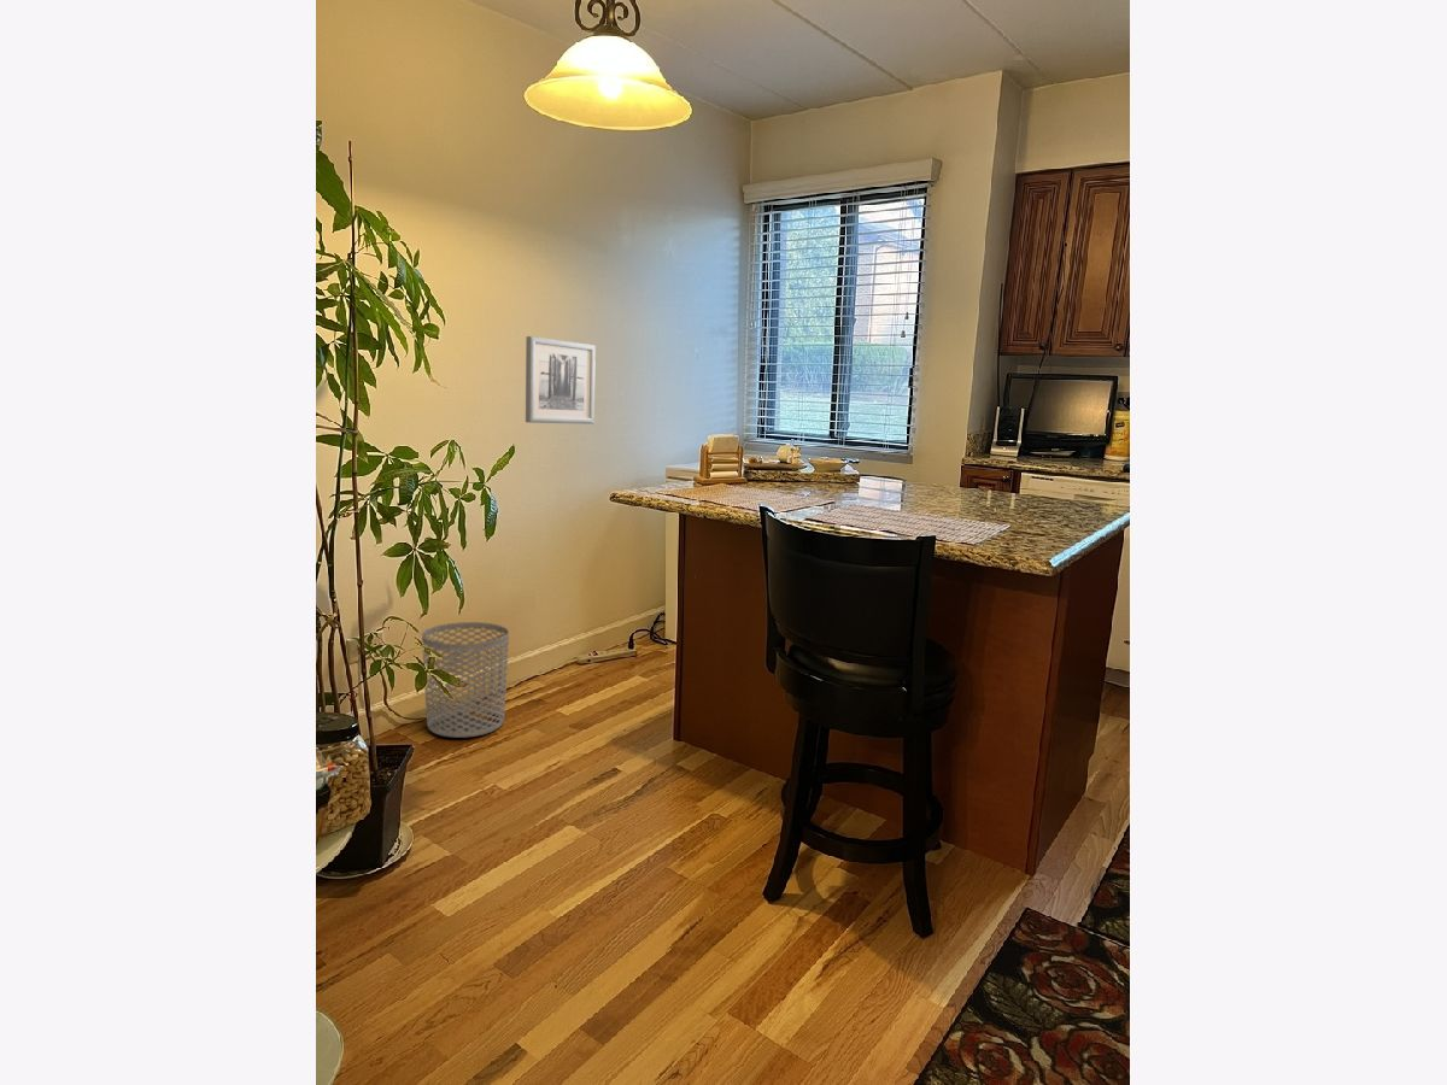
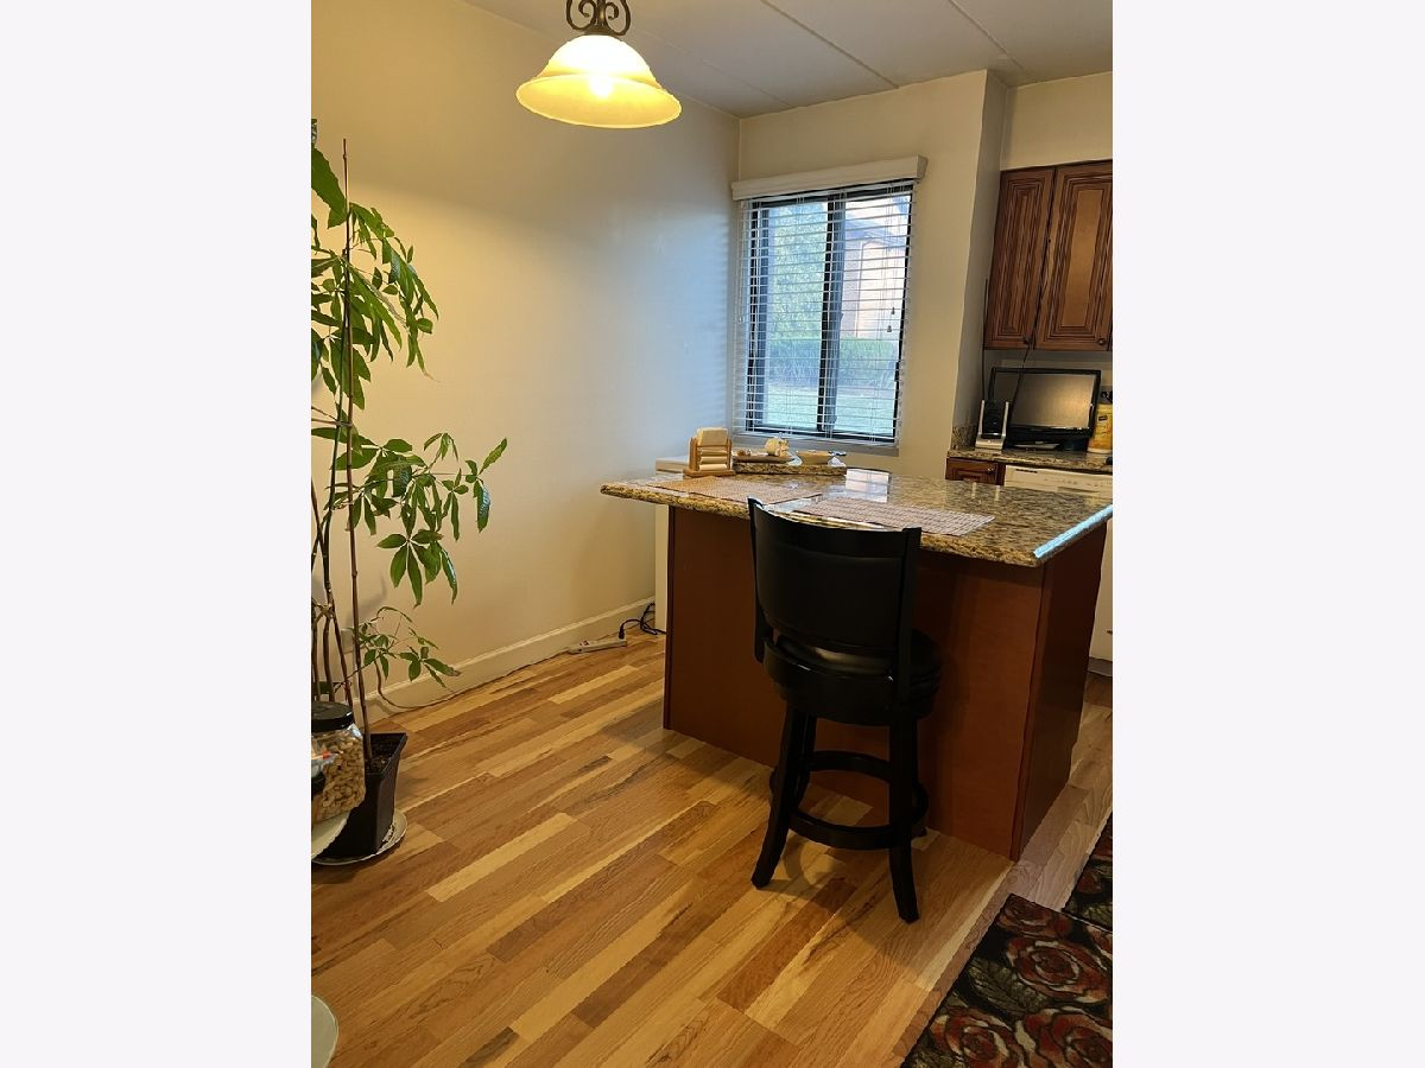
- waste bin (464, 680)
- wall art (561, 382)
